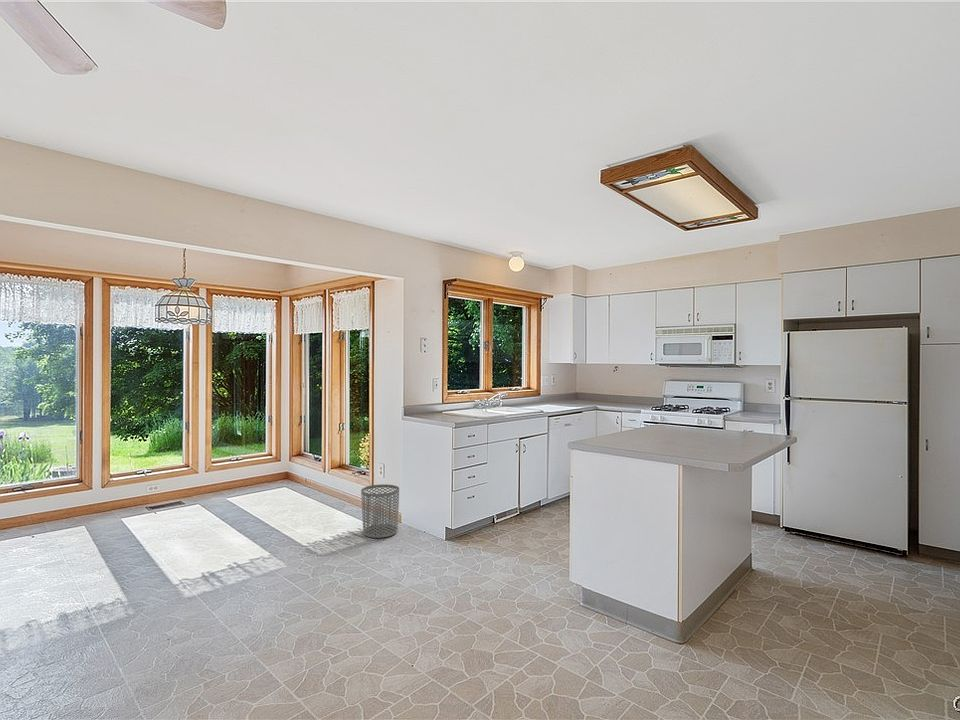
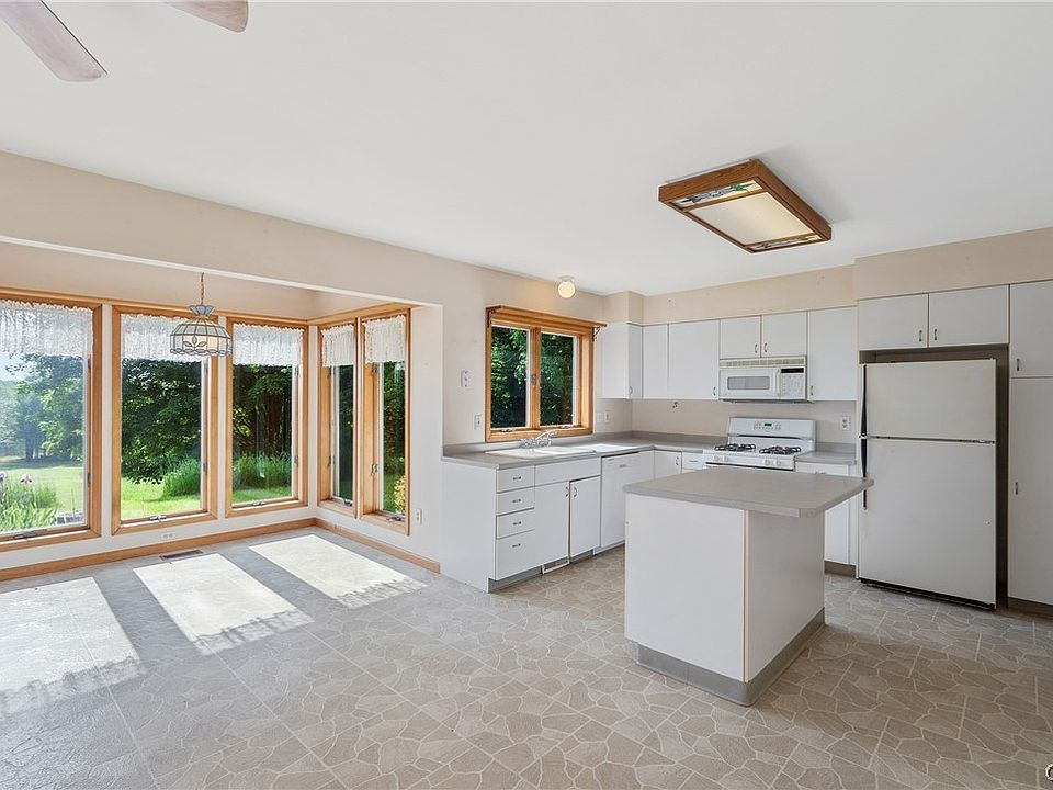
- waste bin (380, 510)
